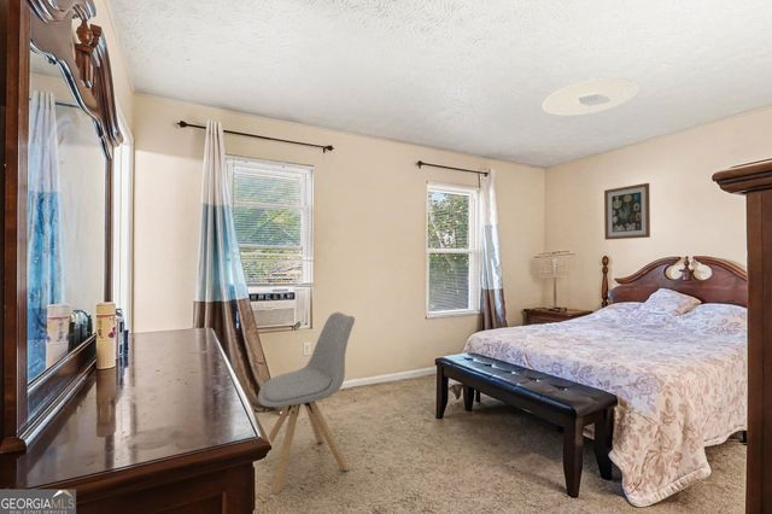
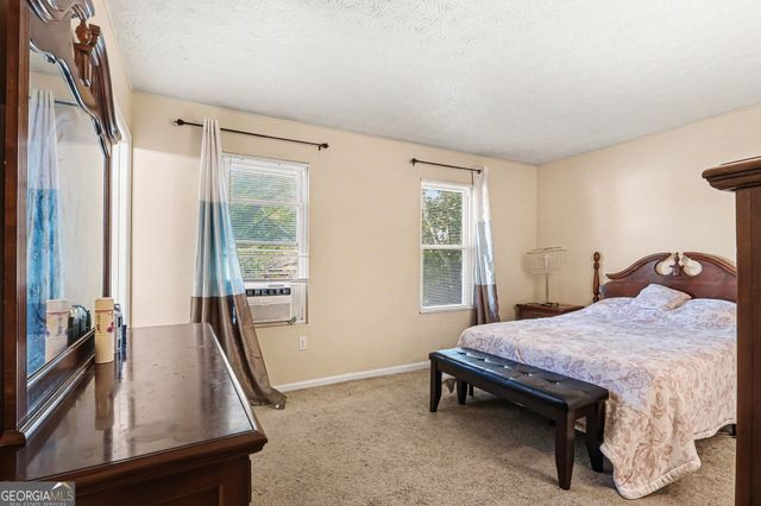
- chair (306, 390)
- wall art (626, 212)
- ceiling light (587, 94)
